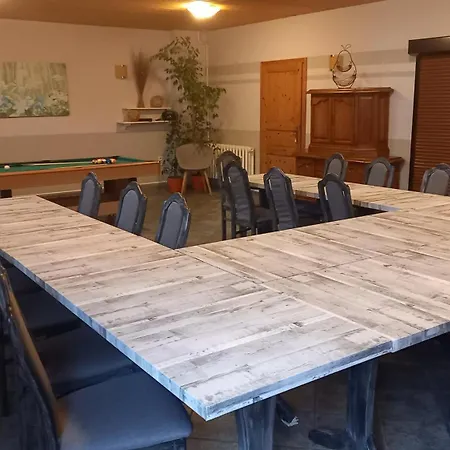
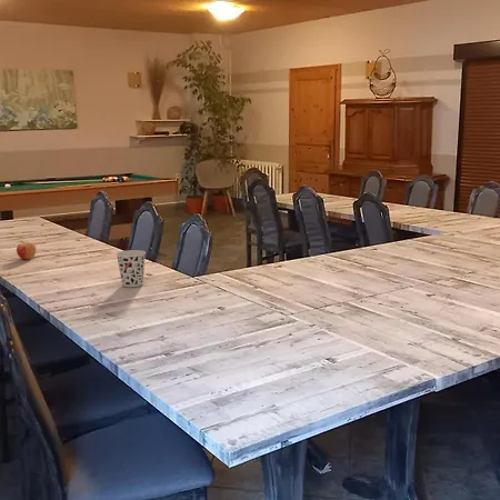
+ cup (131, 269)
+ fruit (26, 250)
